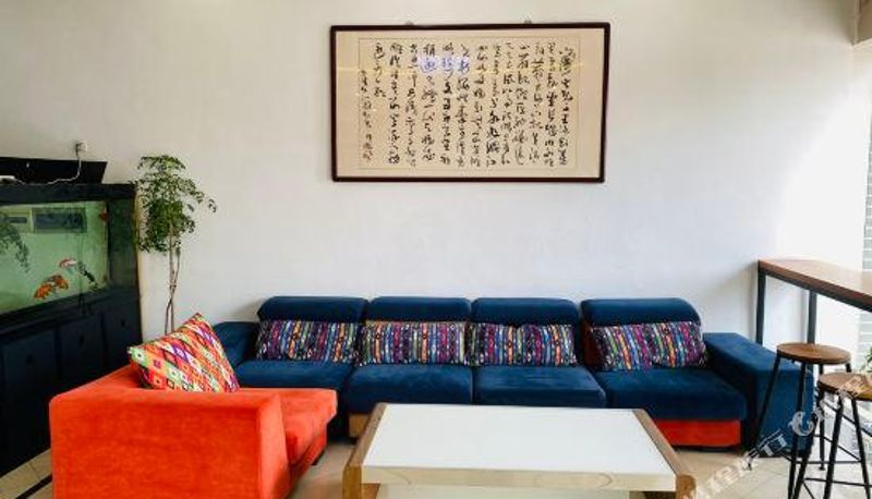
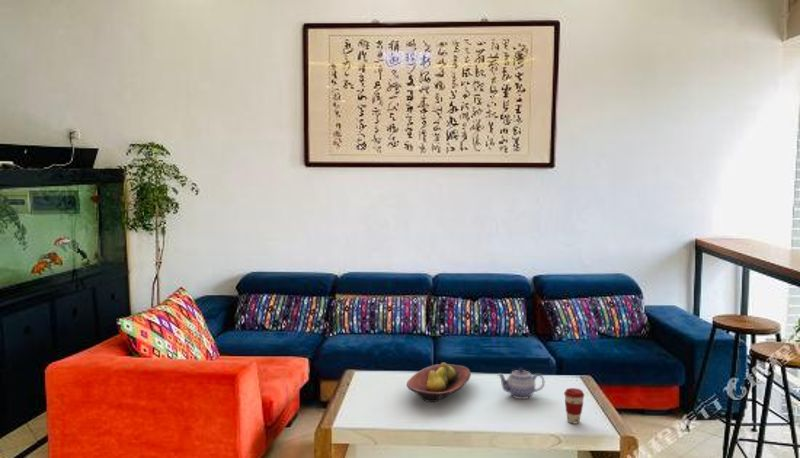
+ fruit bowl (439, 378)
+ teapot (520, 381)
+ coffee cup (573, 405)
